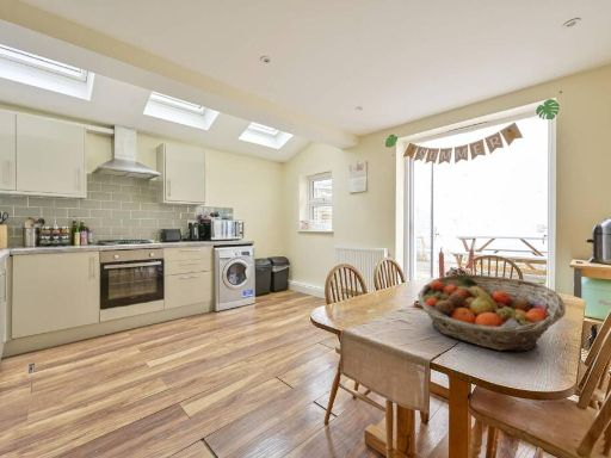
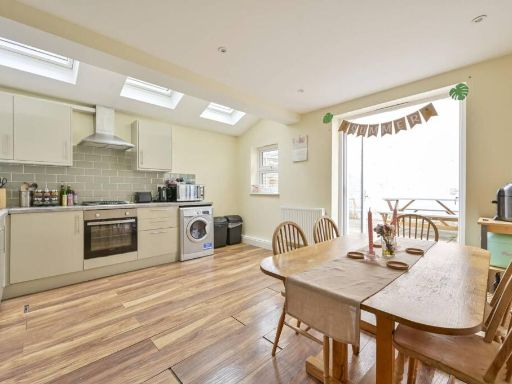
- fruit basket (481, 307)
